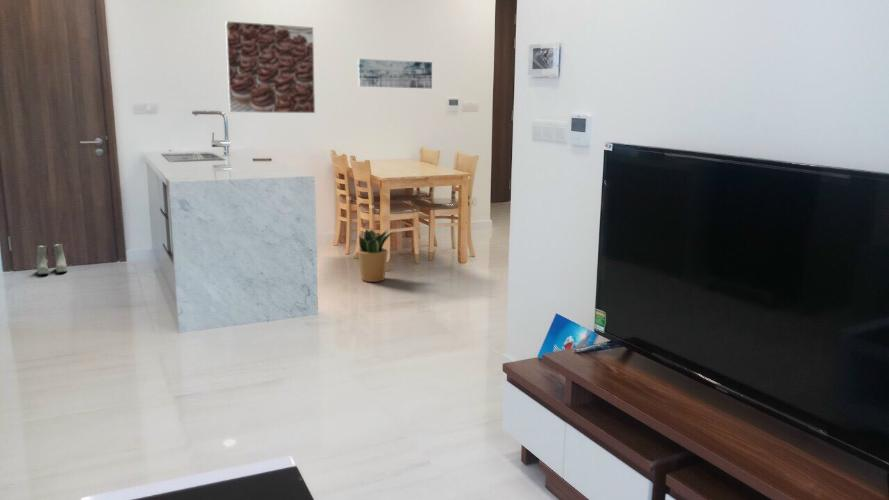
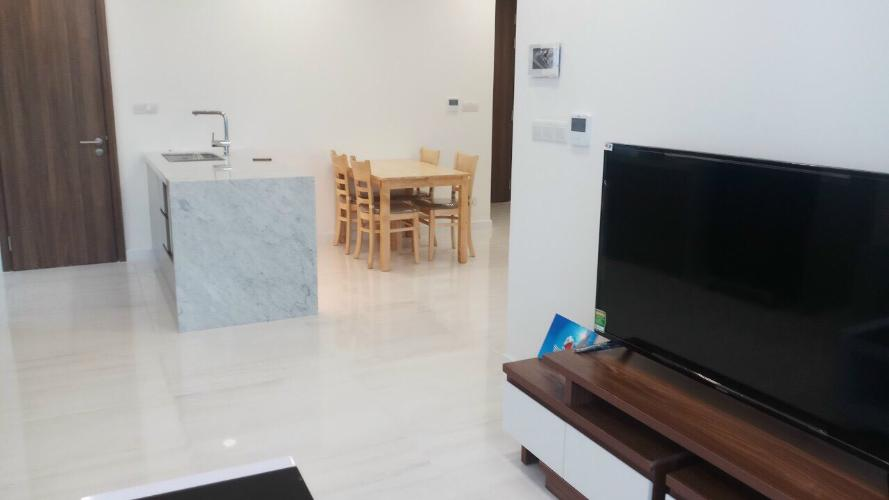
- potted plant (375, 253)
- boots (53, 257)
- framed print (271, 69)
- wall art (395, 74)
